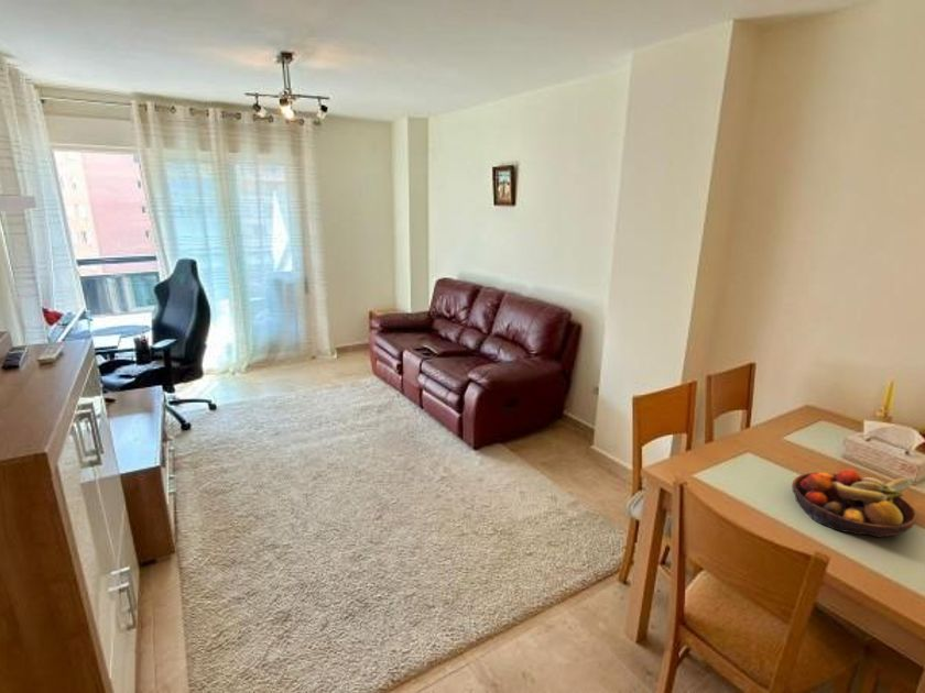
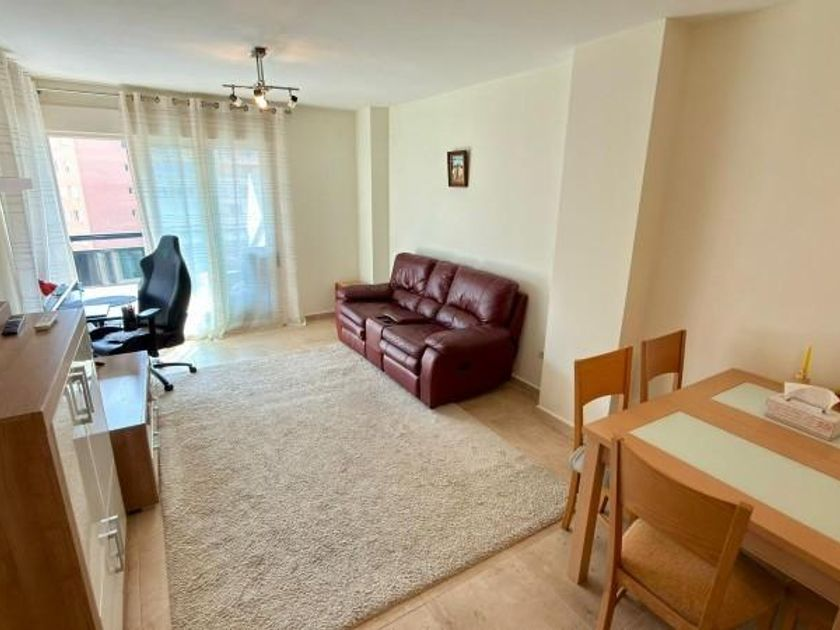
- fruit bowl (852, 493)
